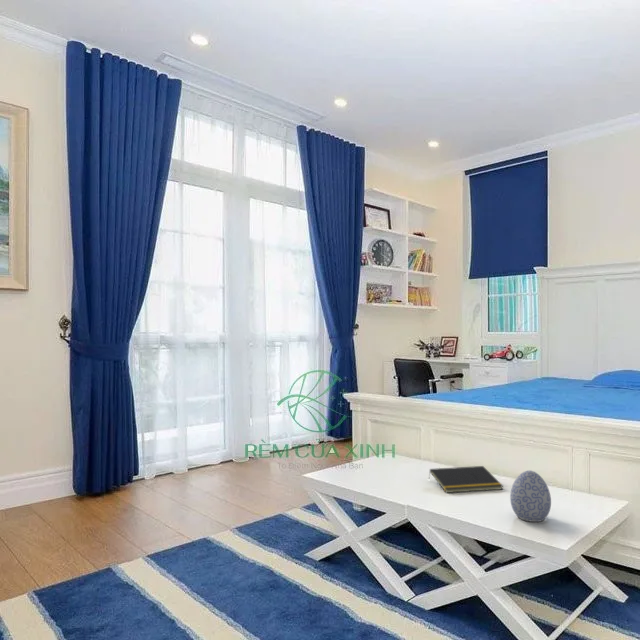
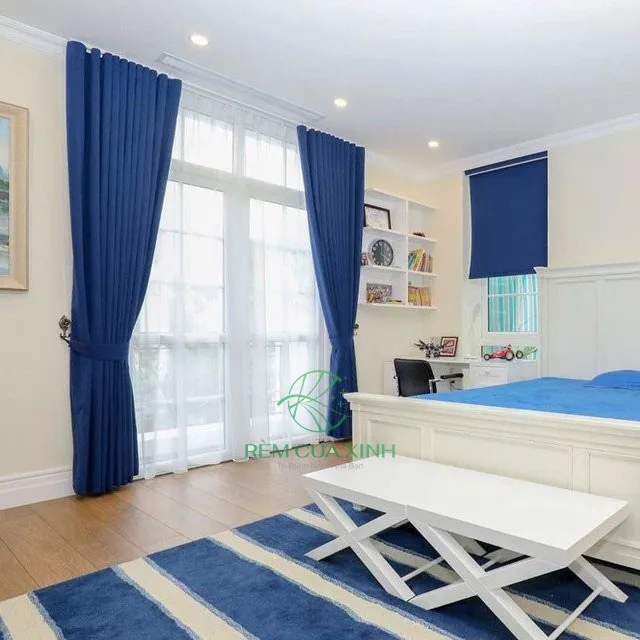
- notepad (465, 478)
- decorative egg (530, 494)
